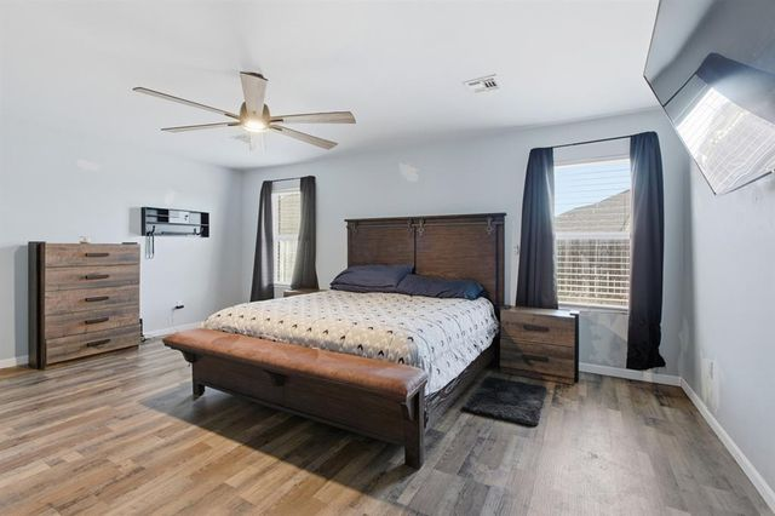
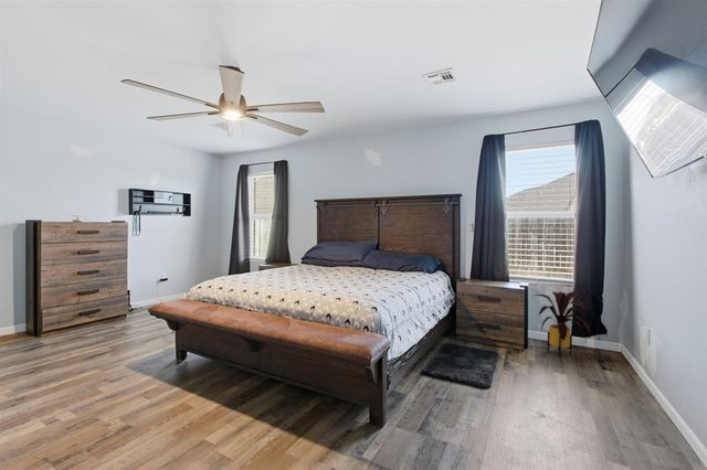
+ house plant (558, 321)
